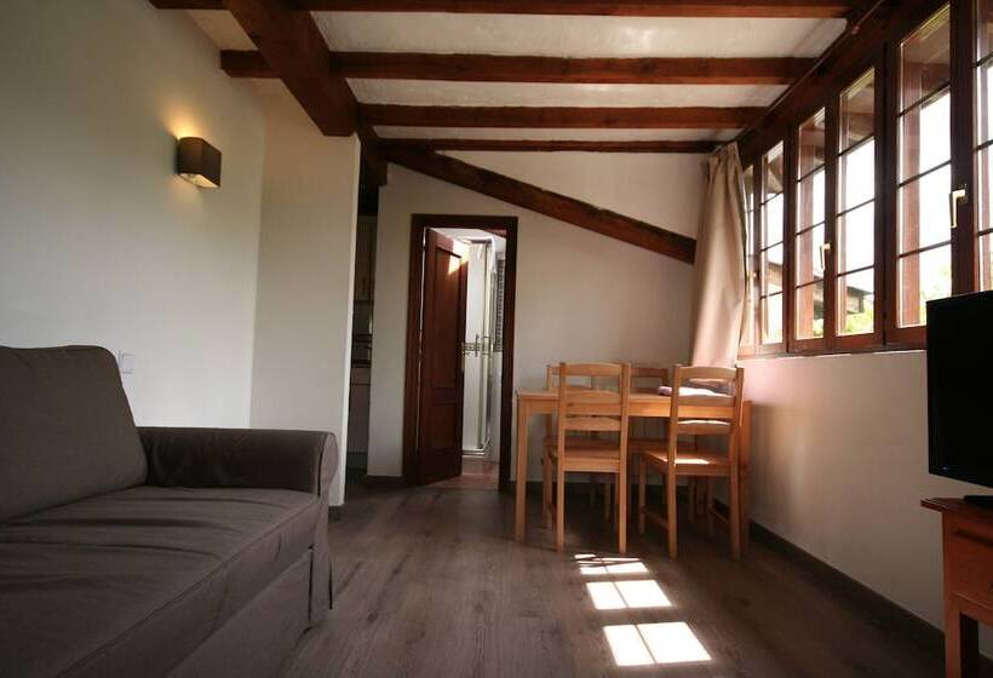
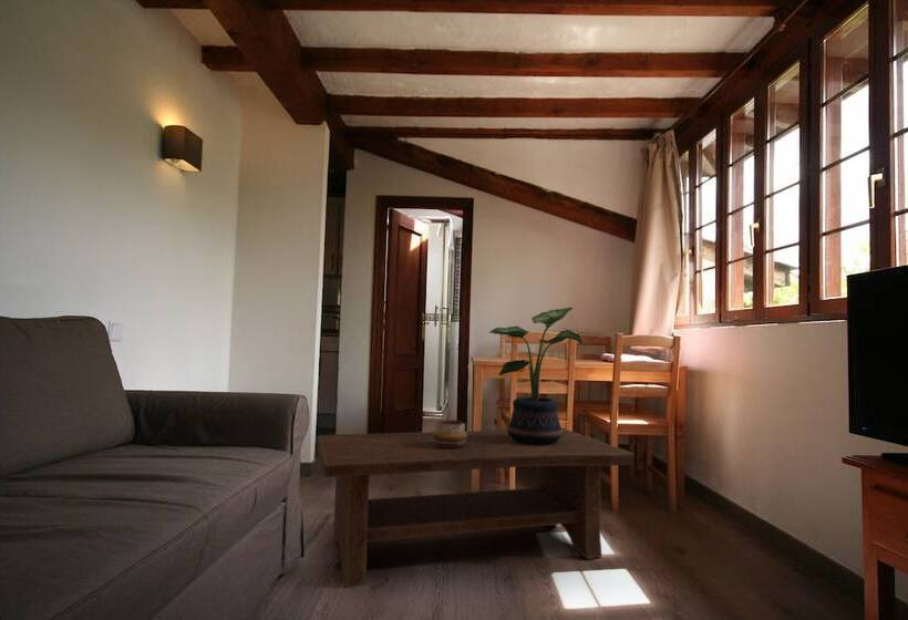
+ coffee table (465, 494)
+ potted plant (539, 371)
+ decorative bowl (450, 433)
